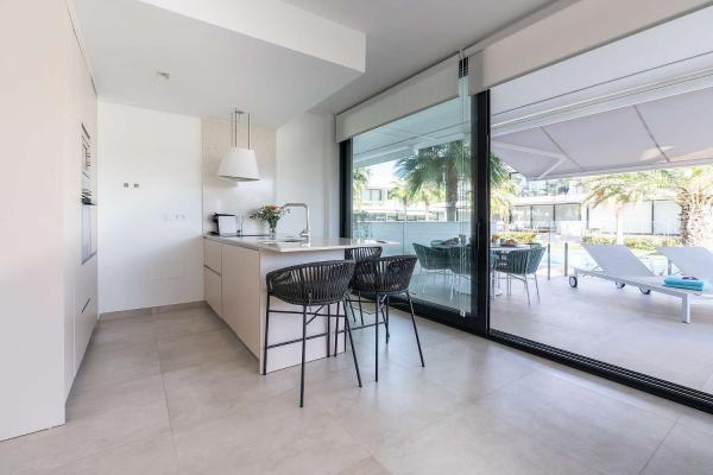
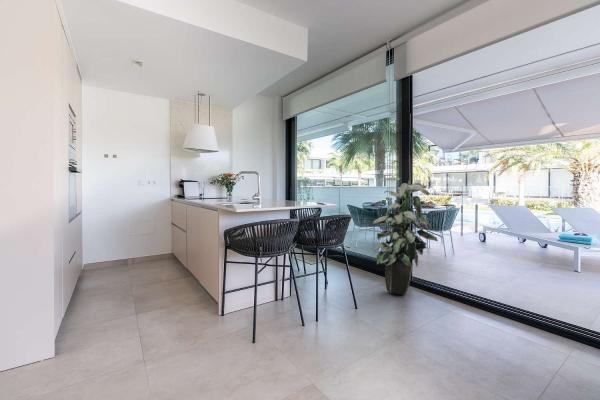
+ indoor plant (399, 234)
